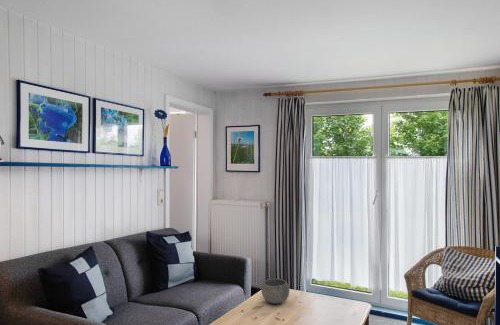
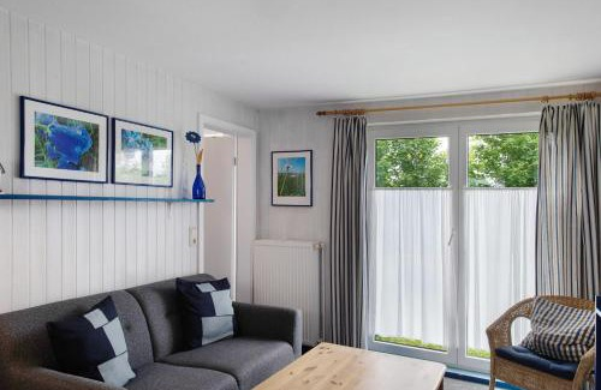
- bowl (275, 291)
